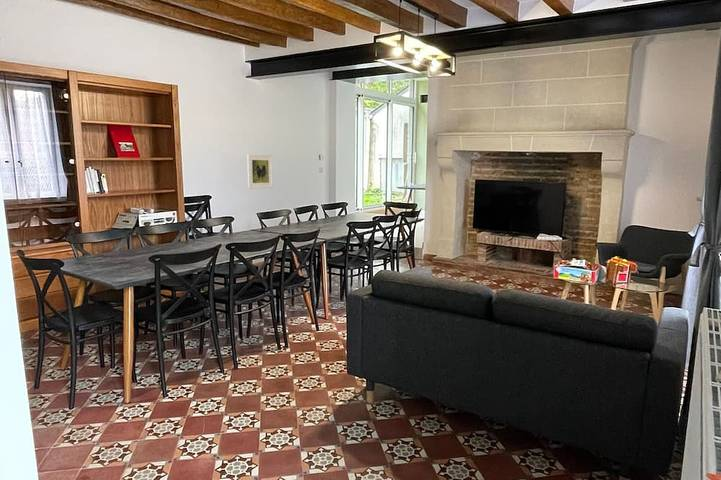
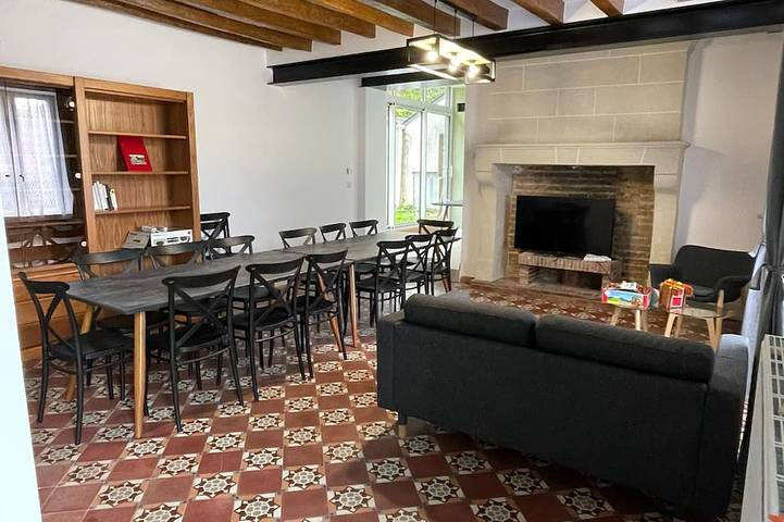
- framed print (260, 171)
